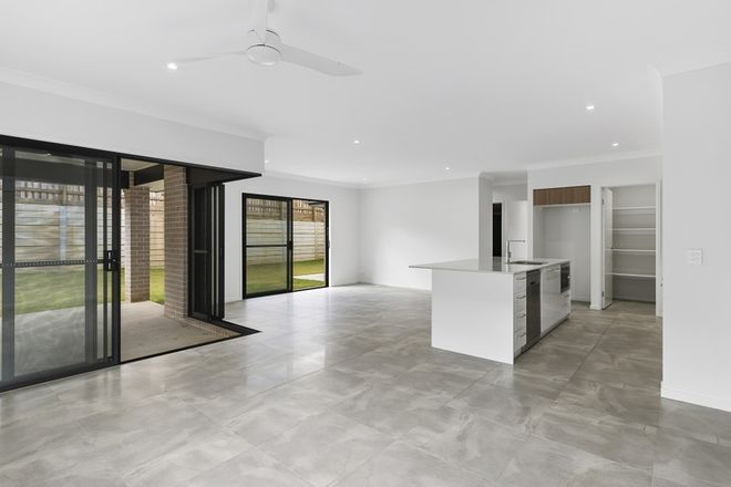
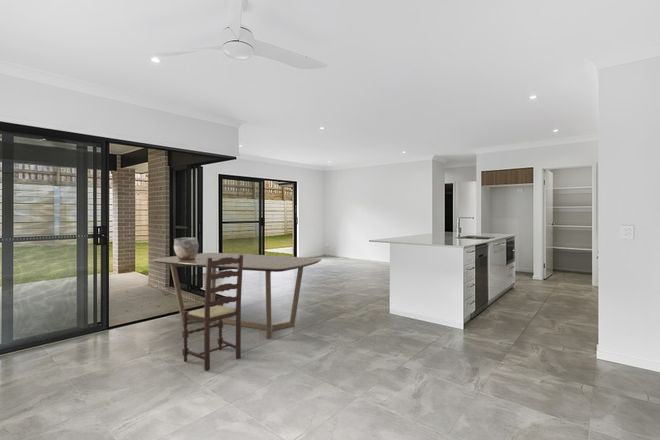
+ dining chair (213, 307)
+ ceramic vessel (186, 248)
+ dining table (237, 269)
